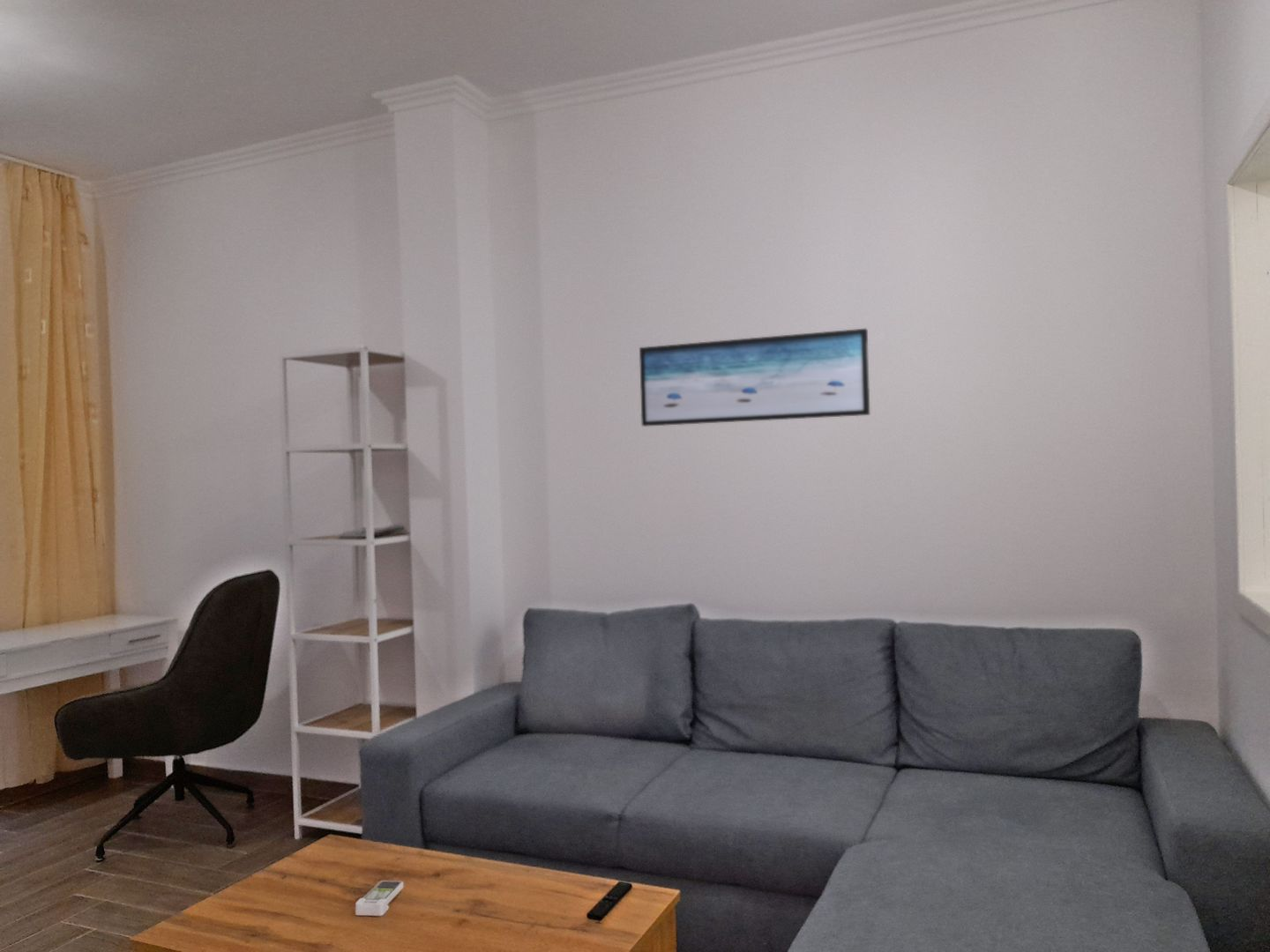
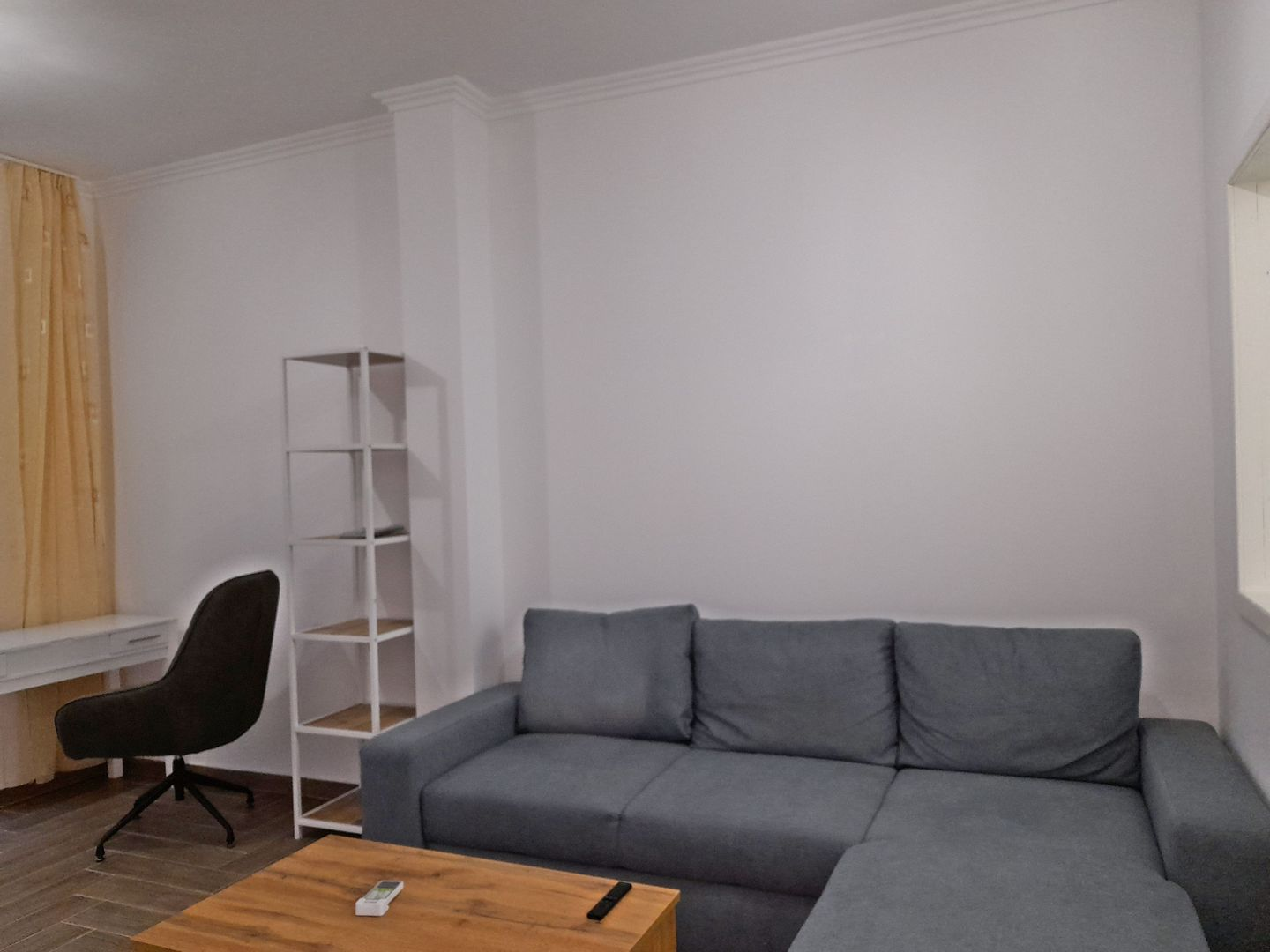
- wall art (750, 379)
